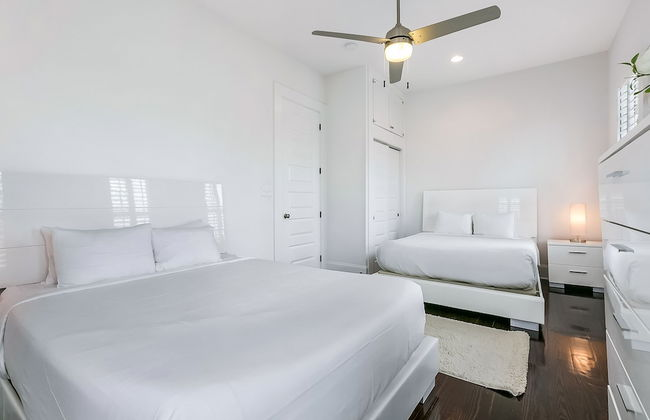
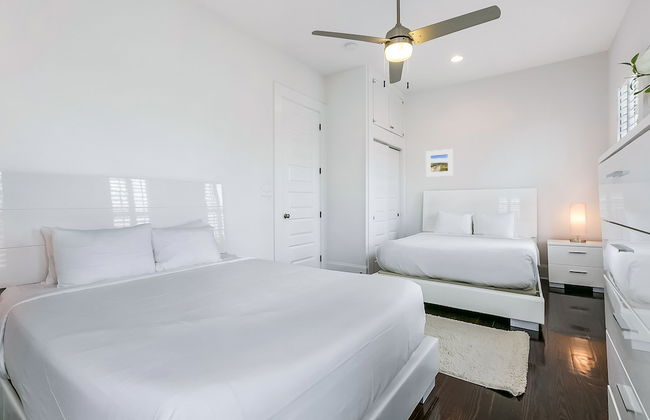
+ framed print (439, 163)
